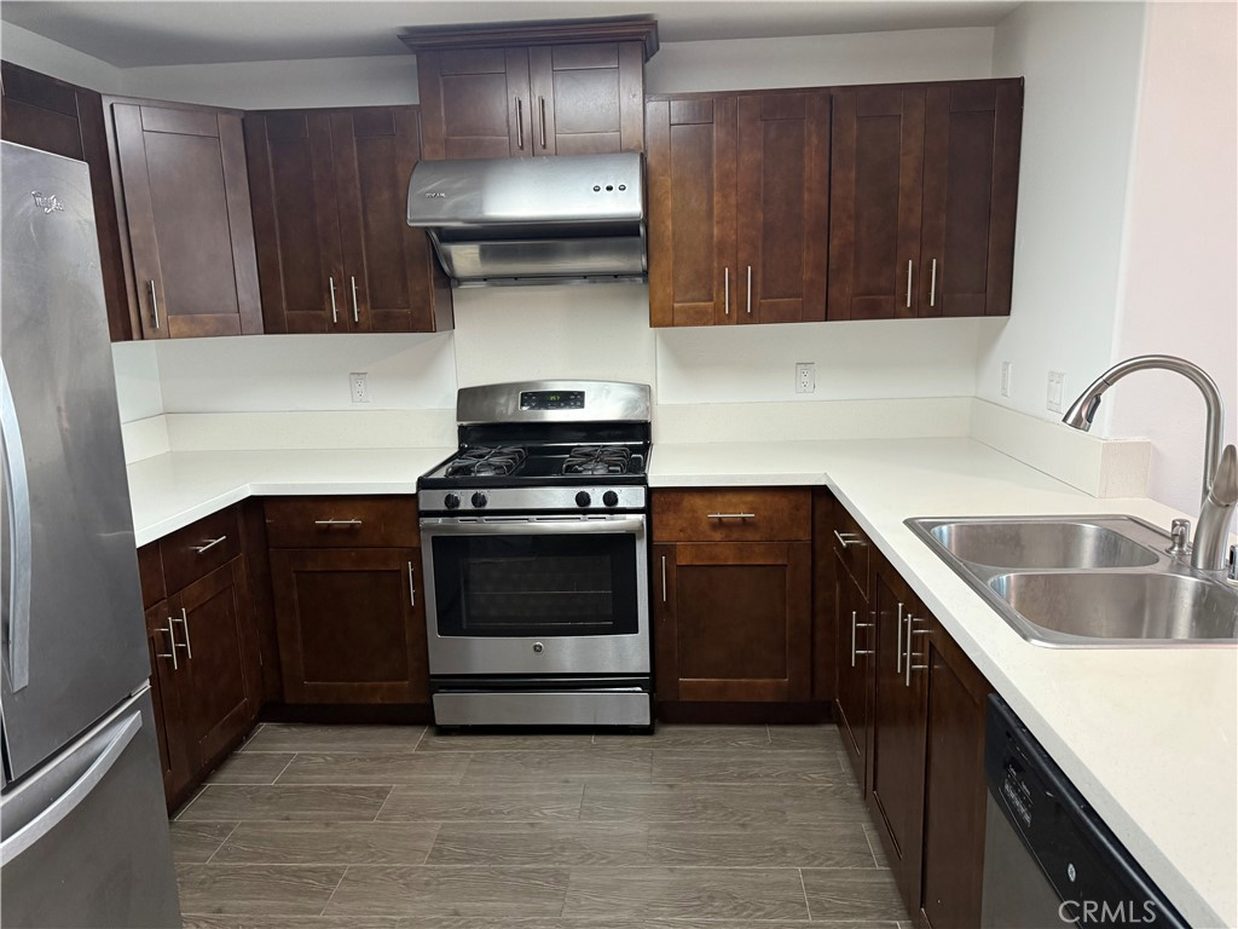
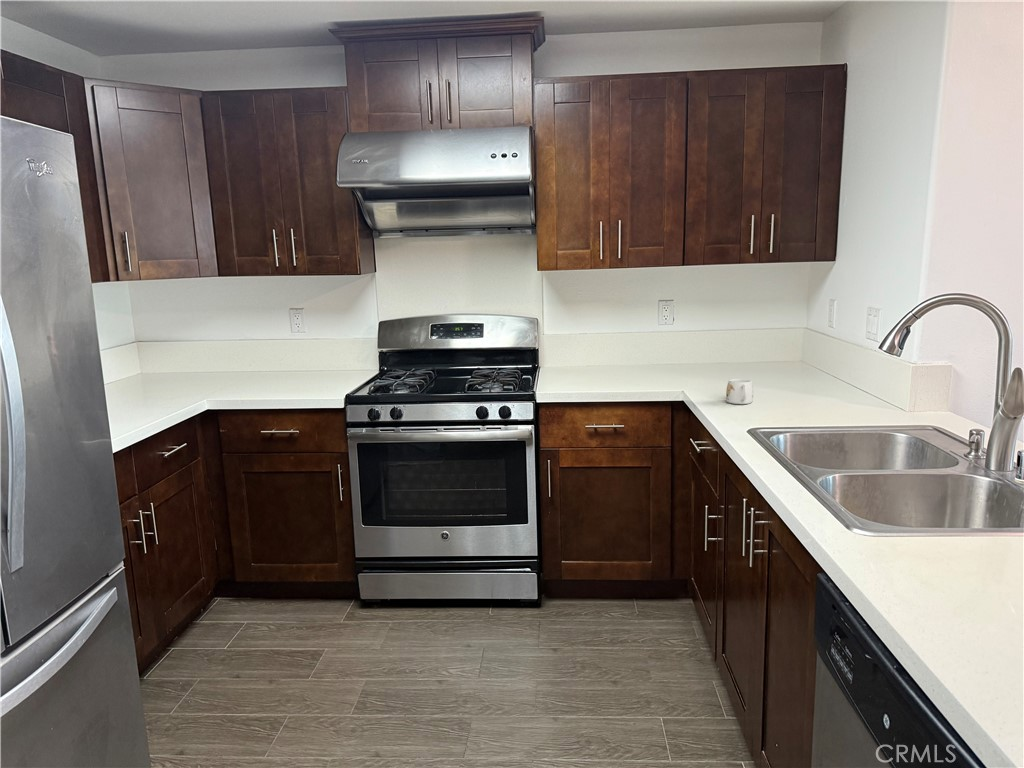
+ mug (740, 392)
